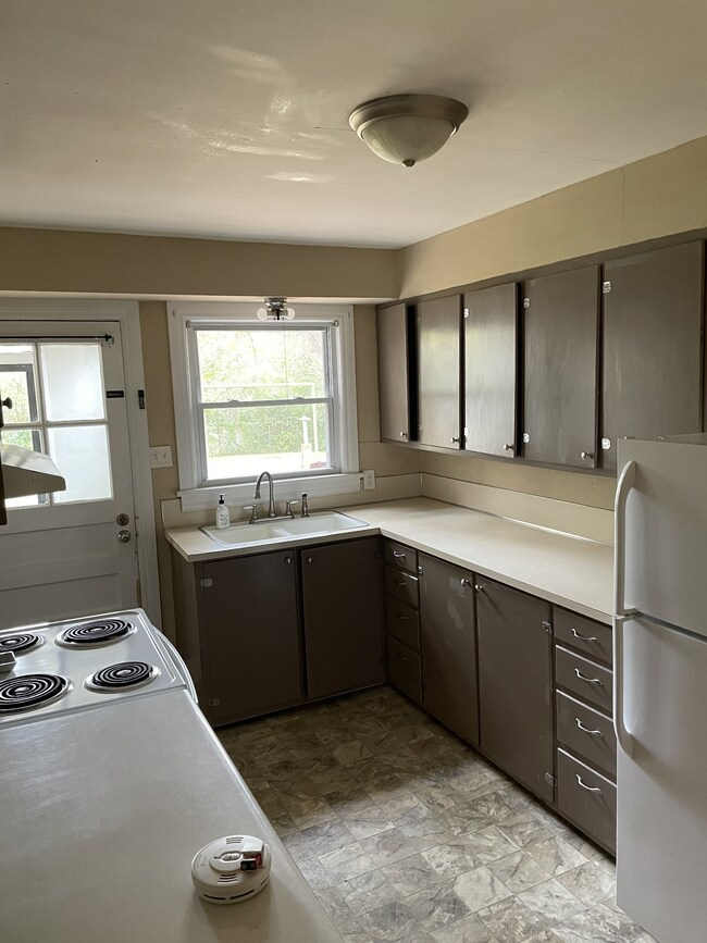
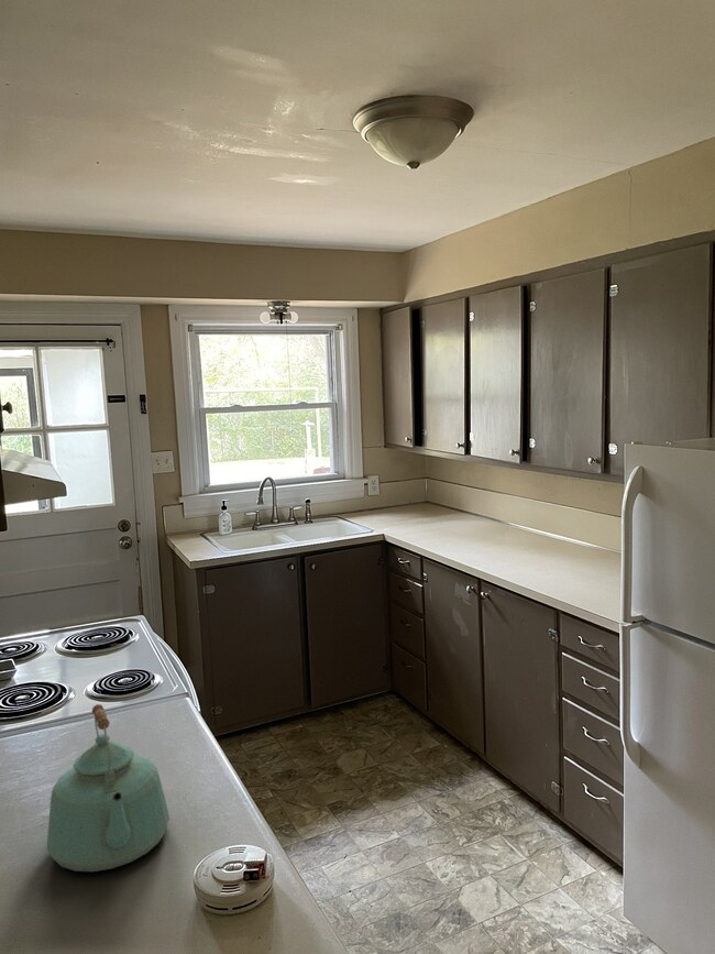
+ kettle (107, 781)
